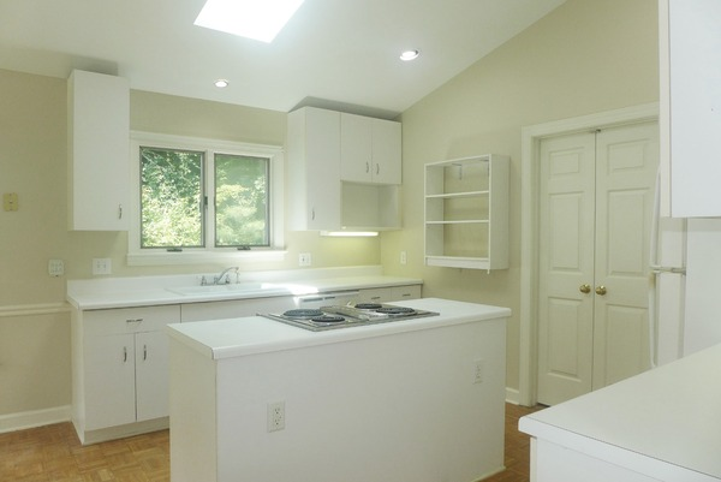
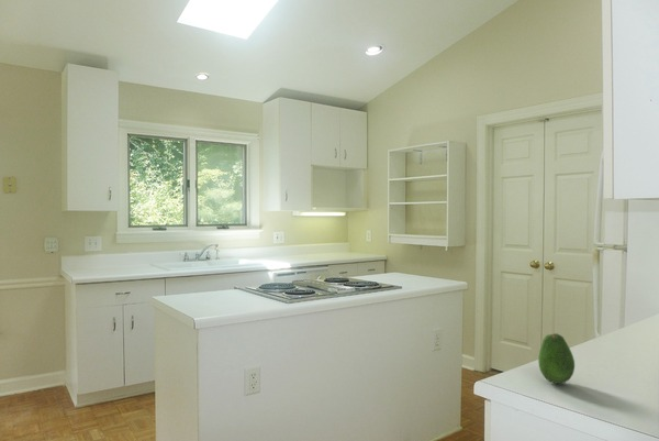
+ fruit (556, 357)
